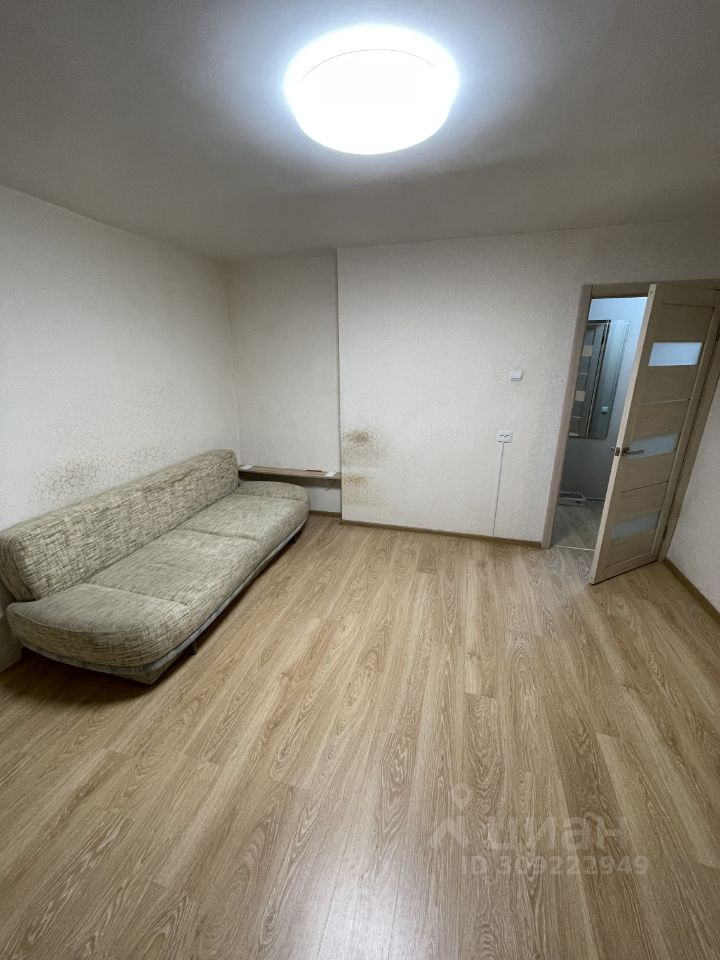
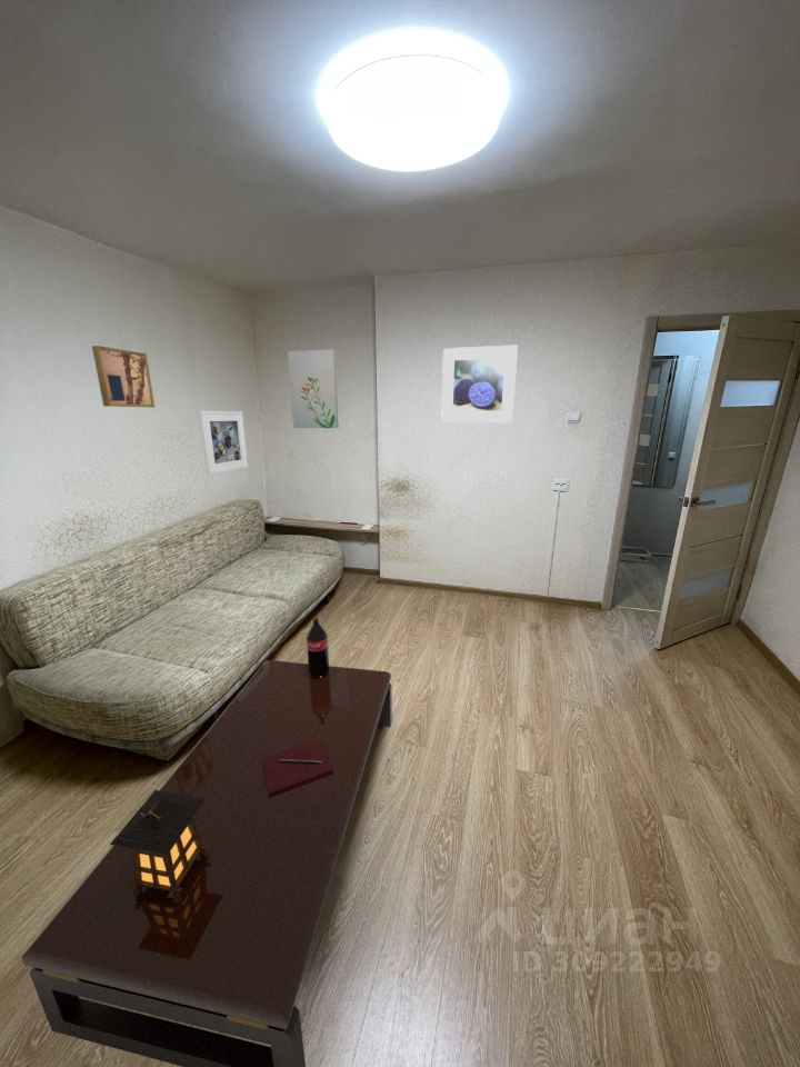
+ coffee table (271, 762)
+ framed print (226, 441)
+ wall art (313, 390)
+ wall art (126, 378)
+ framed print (478, 386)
